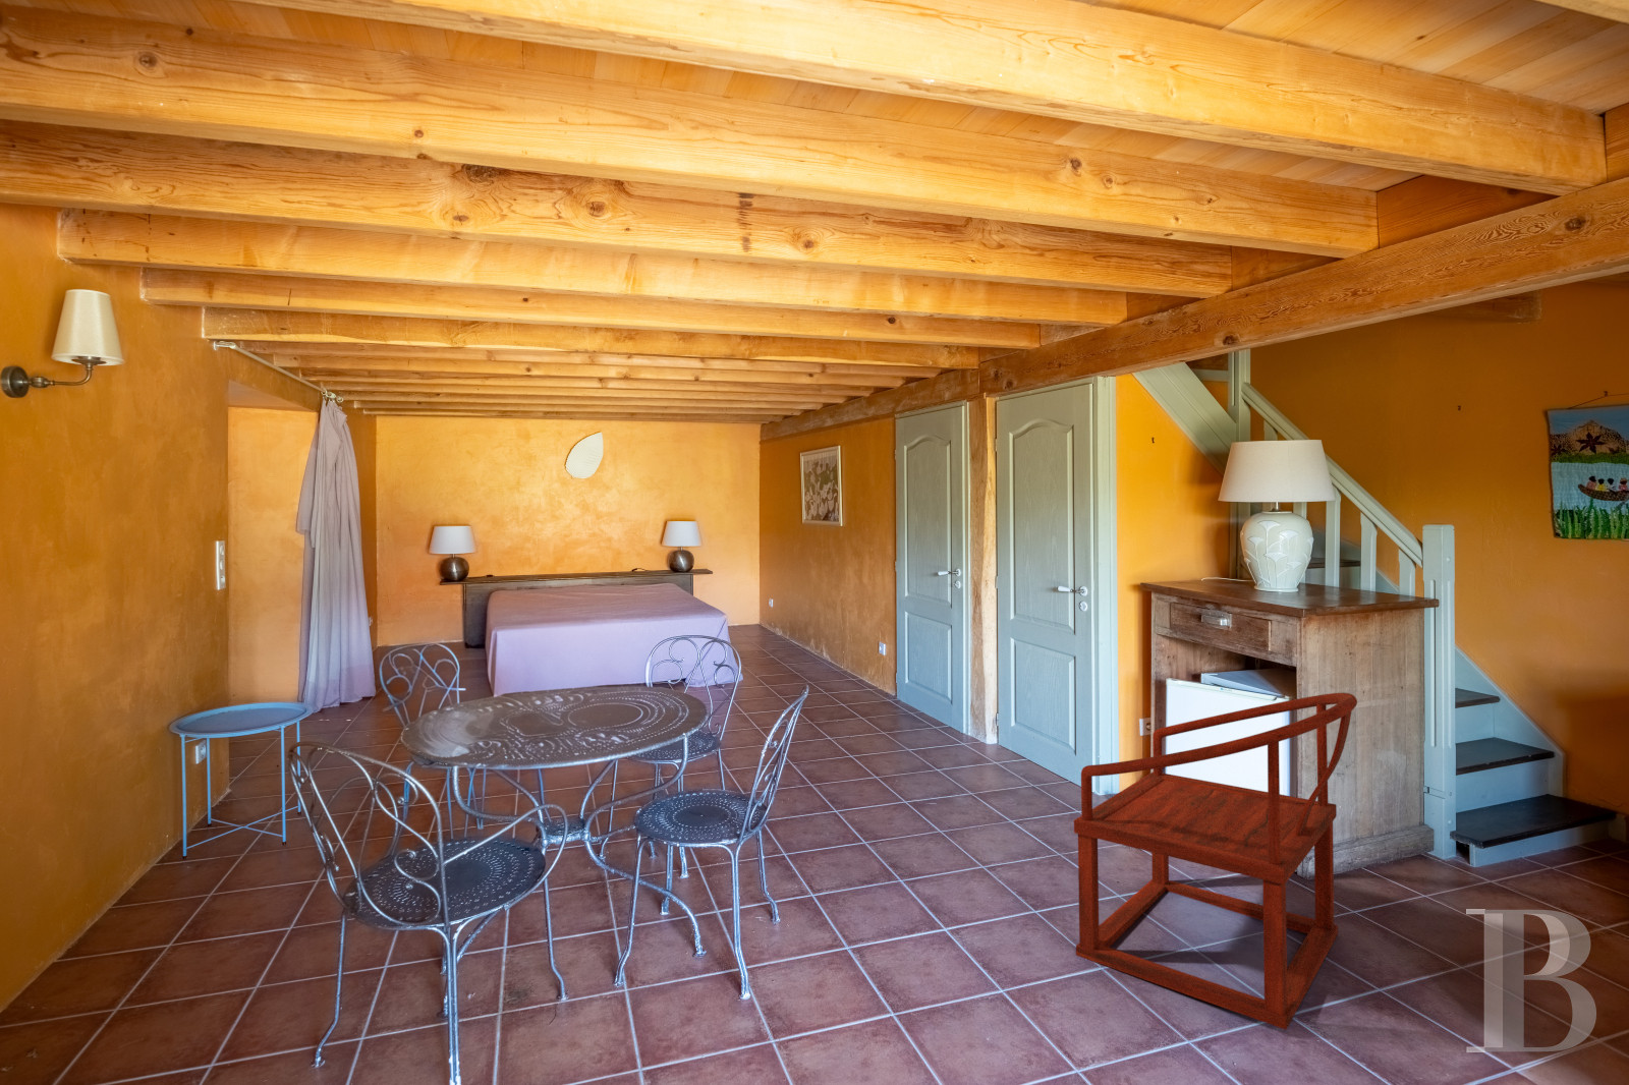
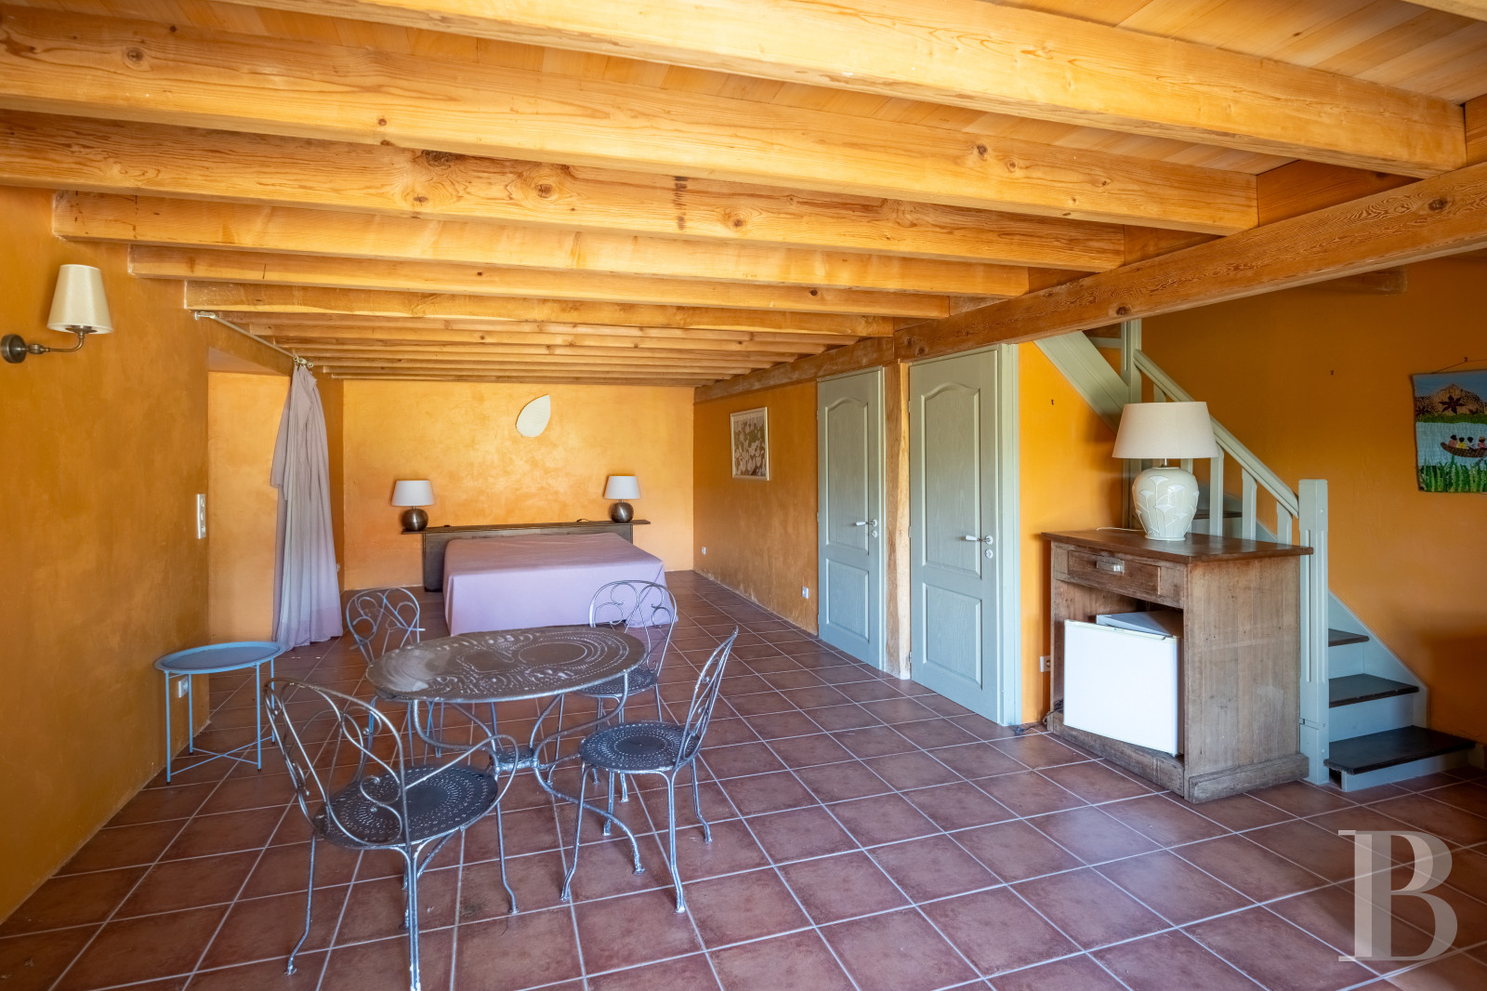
- armchair (1224, 819)
